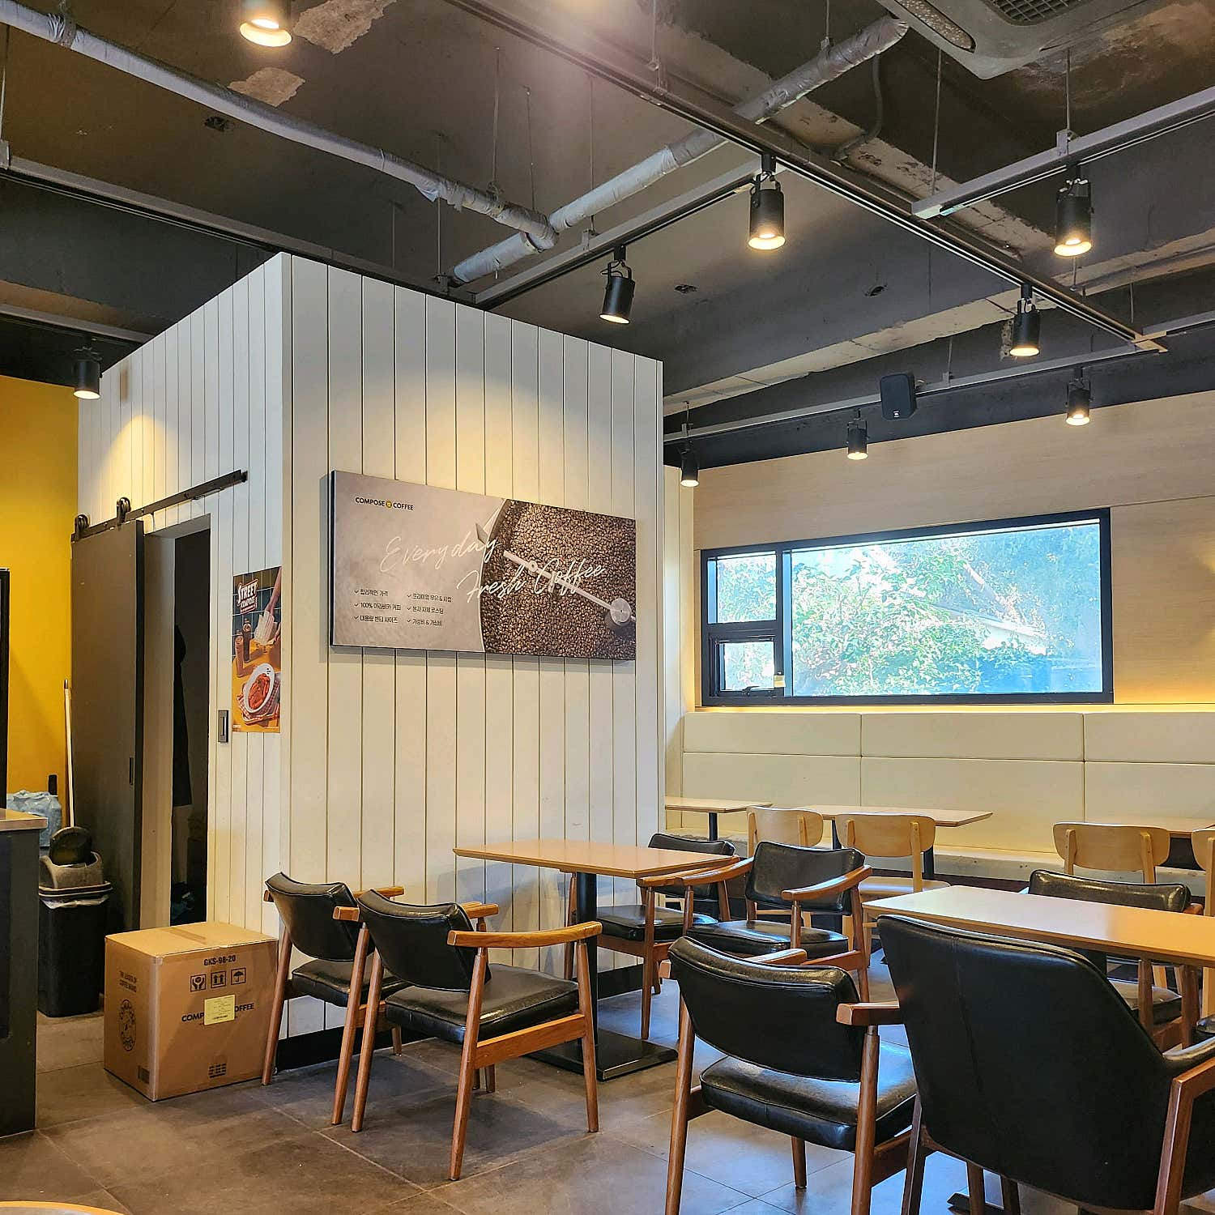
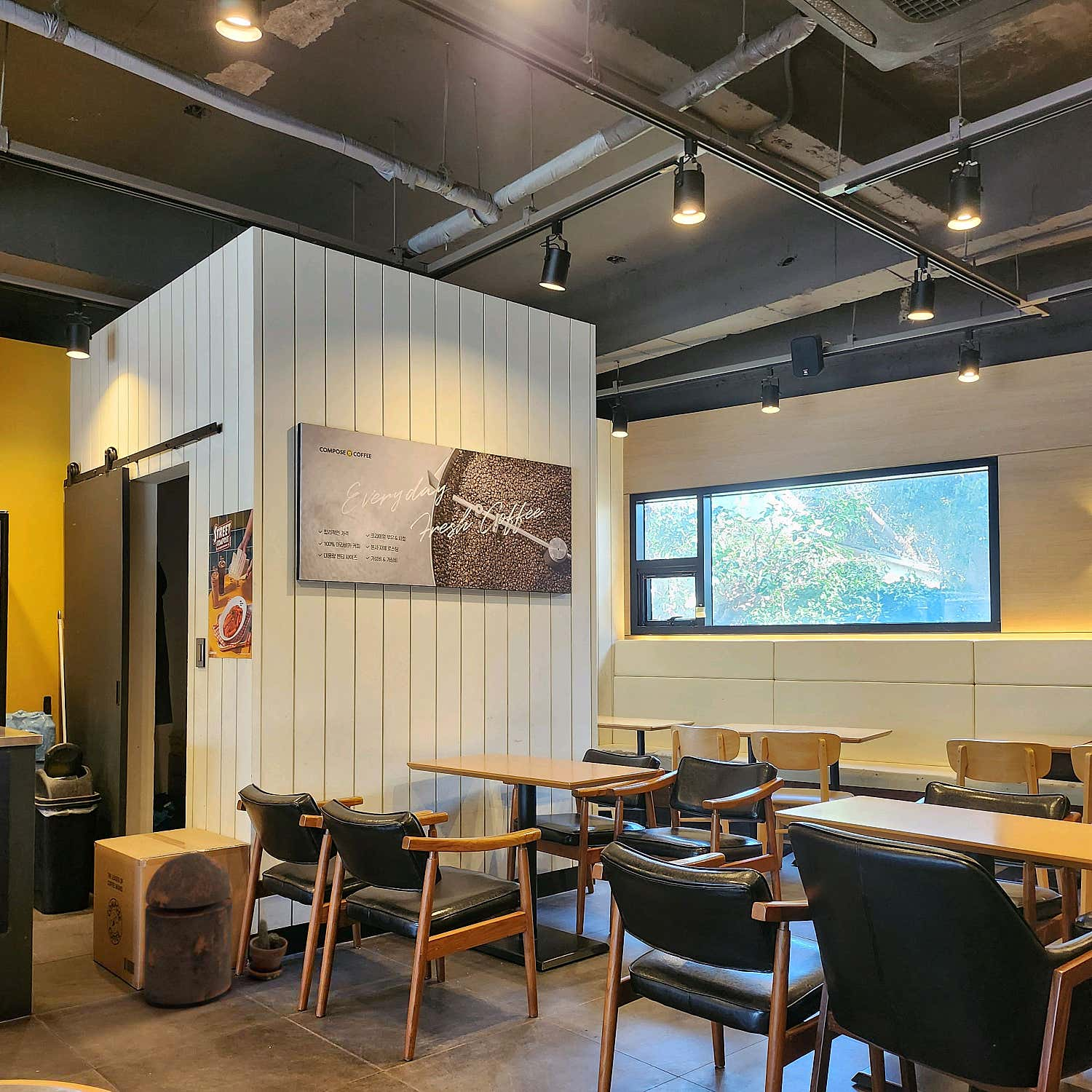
+ trash can (189, 924)
+ potted plant (267, 944)
